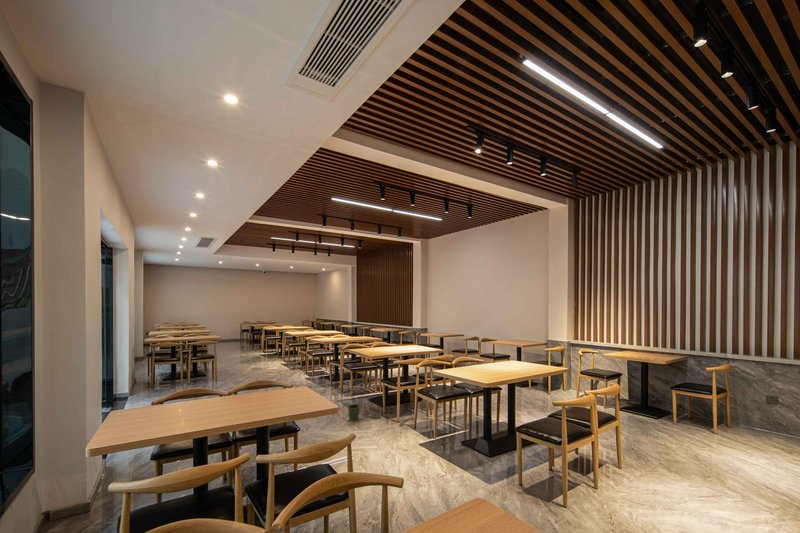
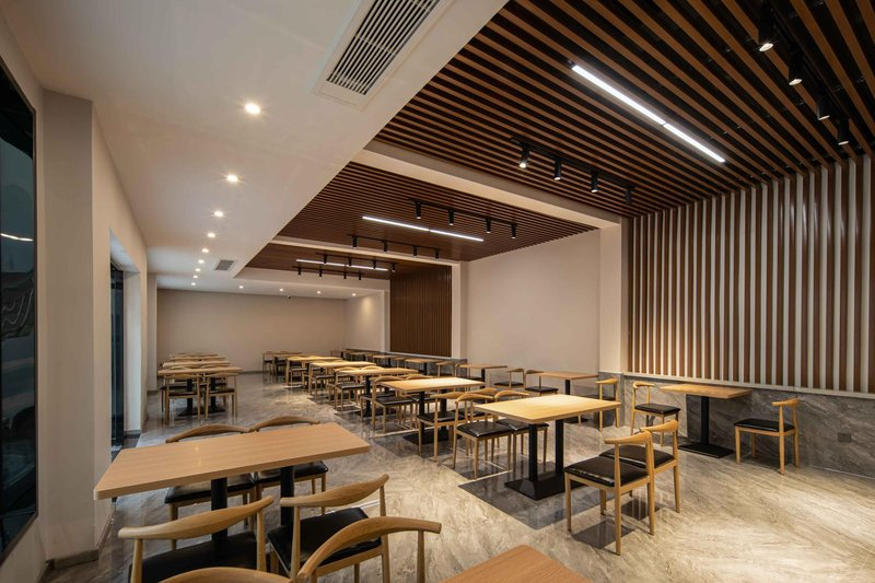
- trash can (359, 410)
